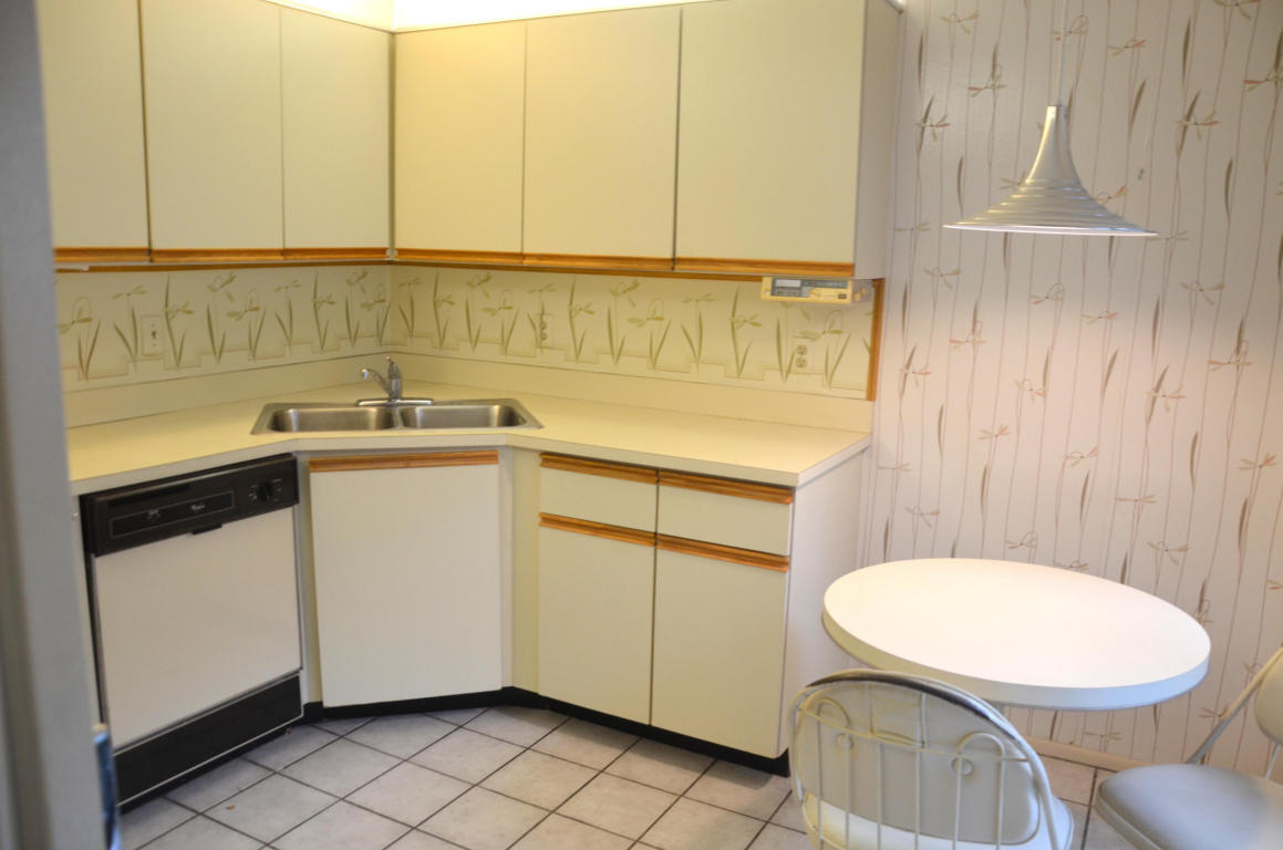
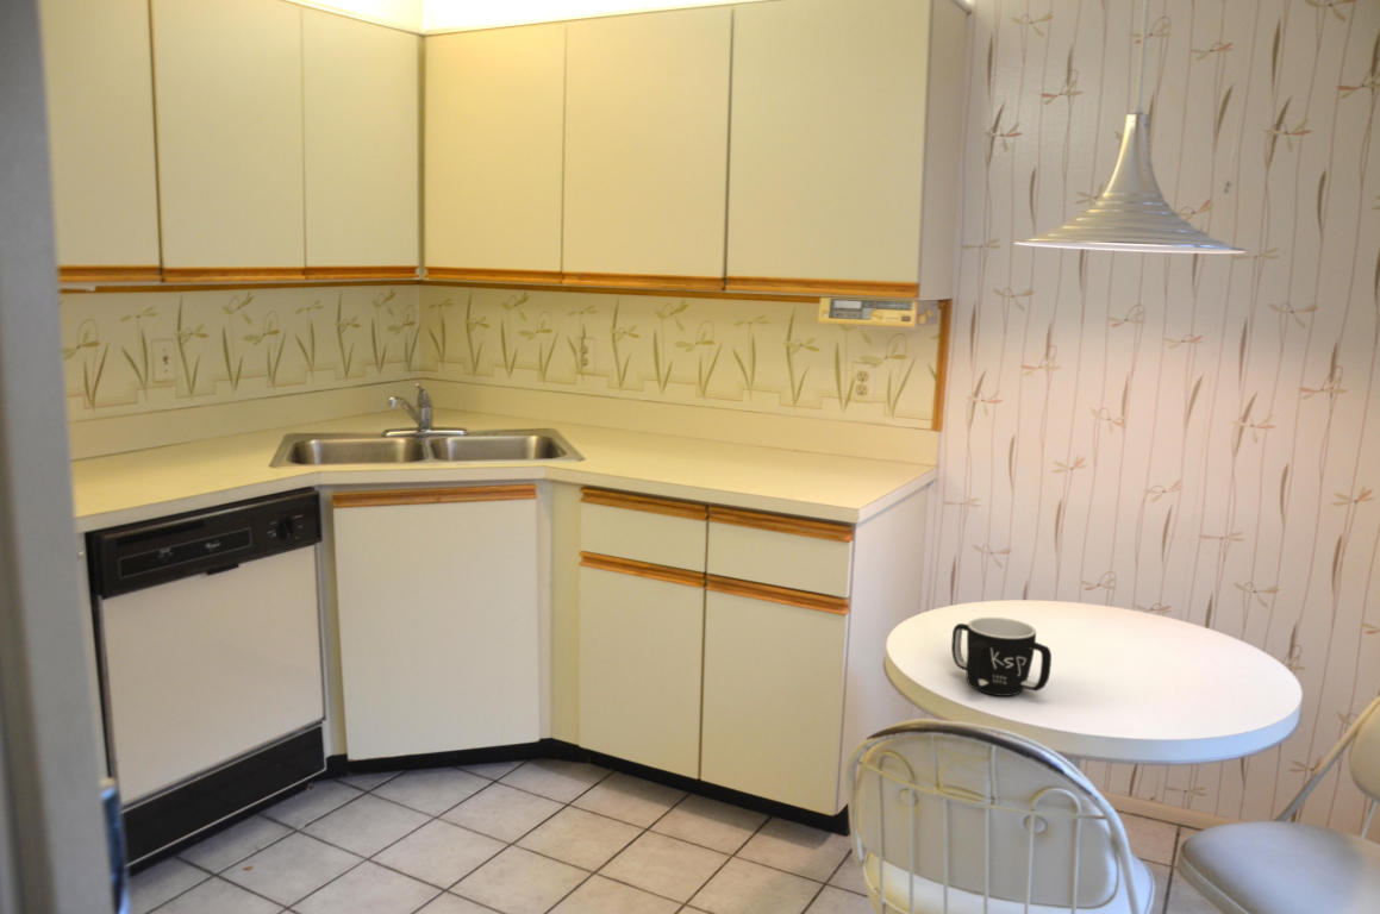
+ mug (999, 657)
